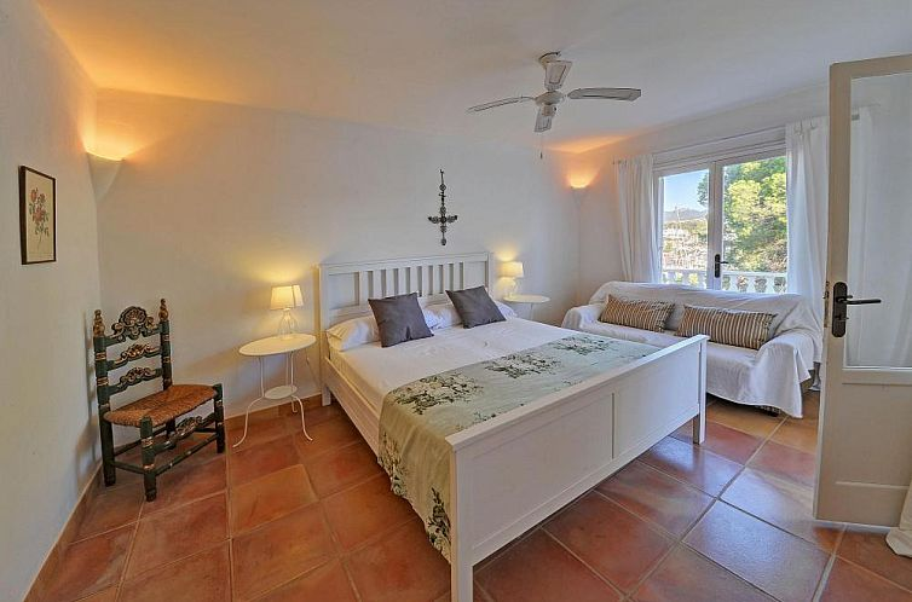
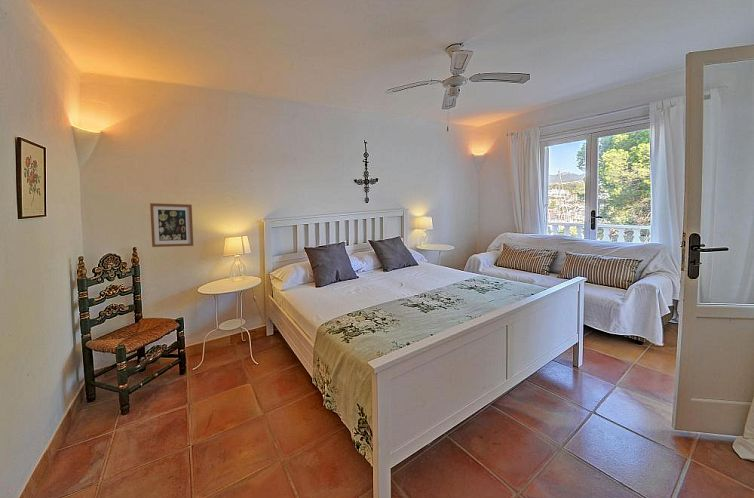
+ wall art (172, 225)
